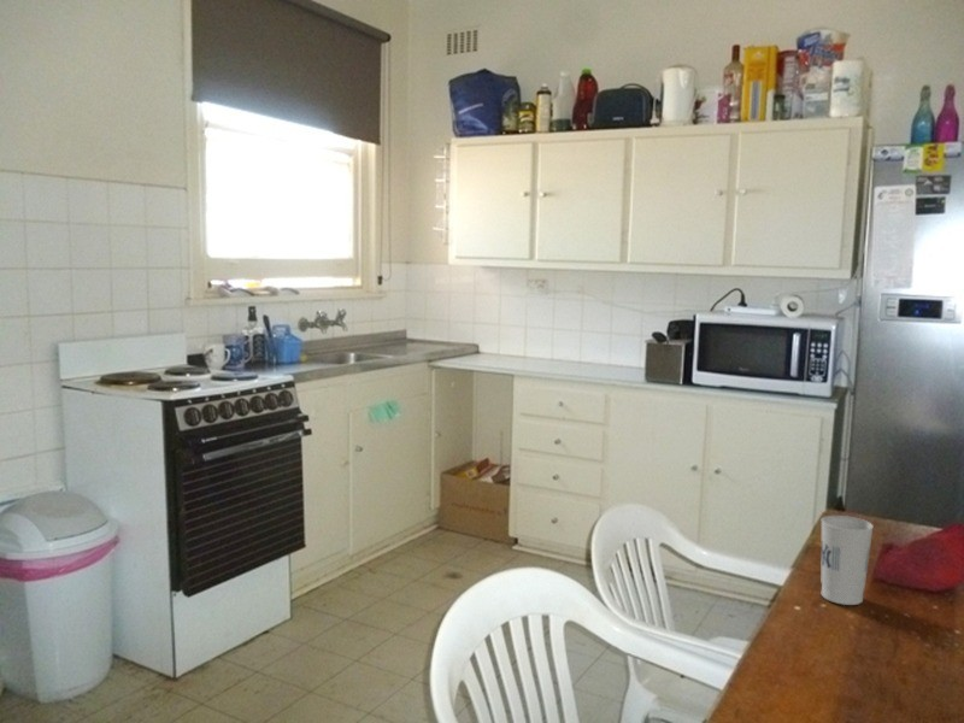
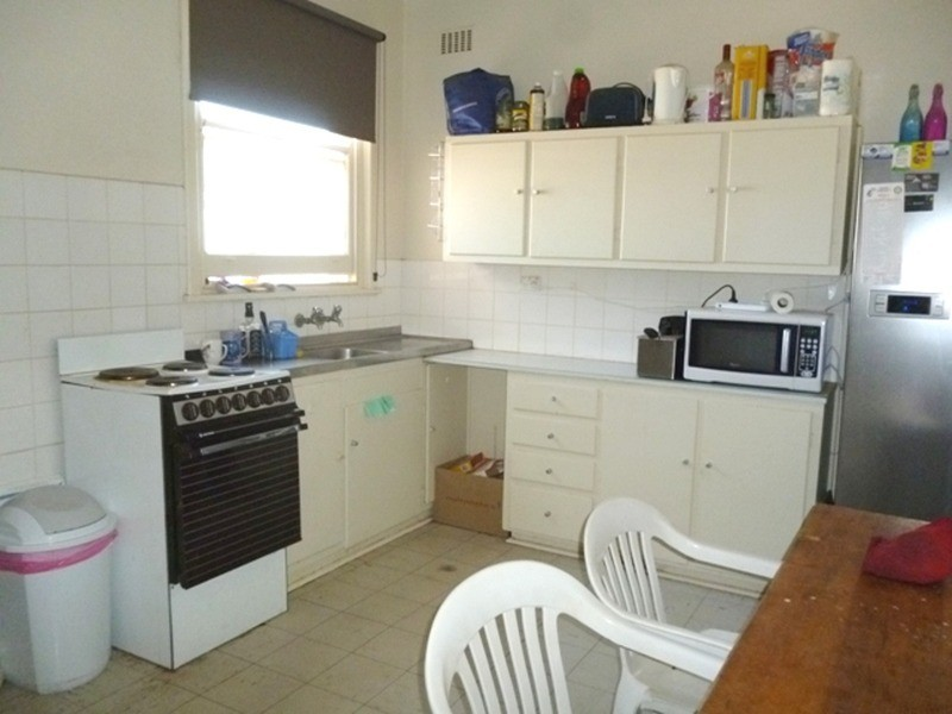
- cup (844, 560)
